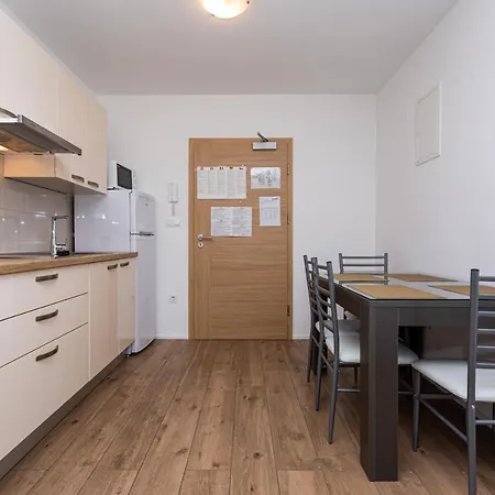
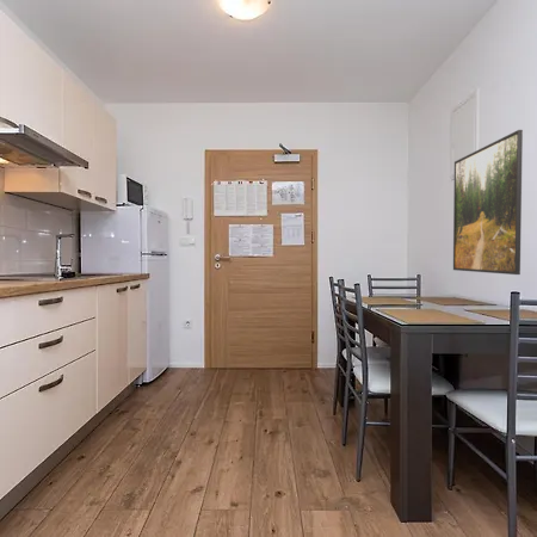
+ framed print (482, 210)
